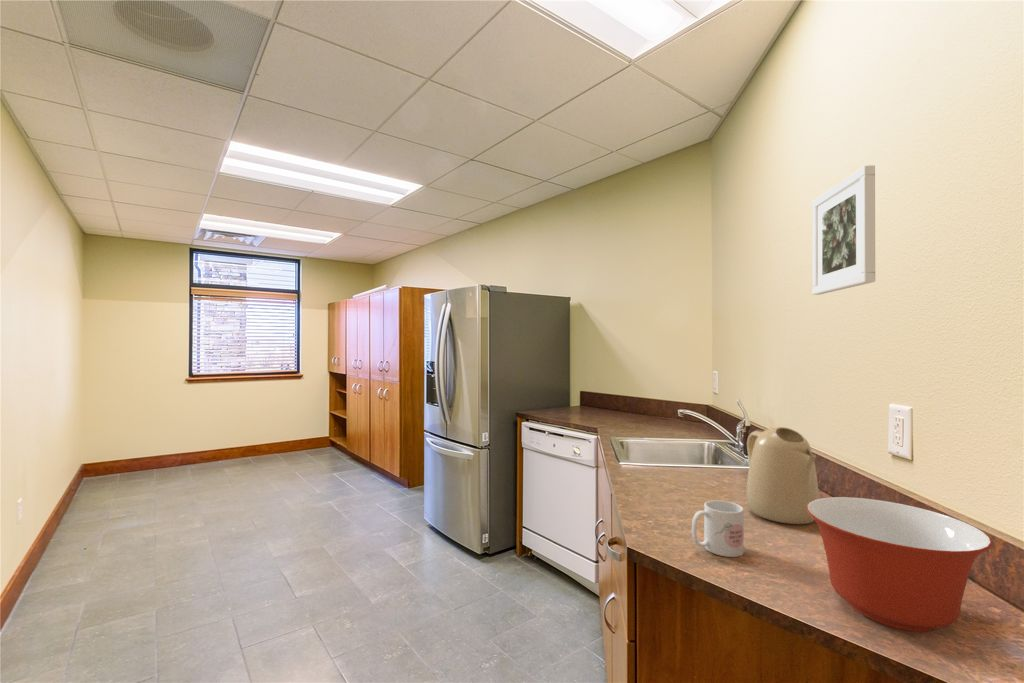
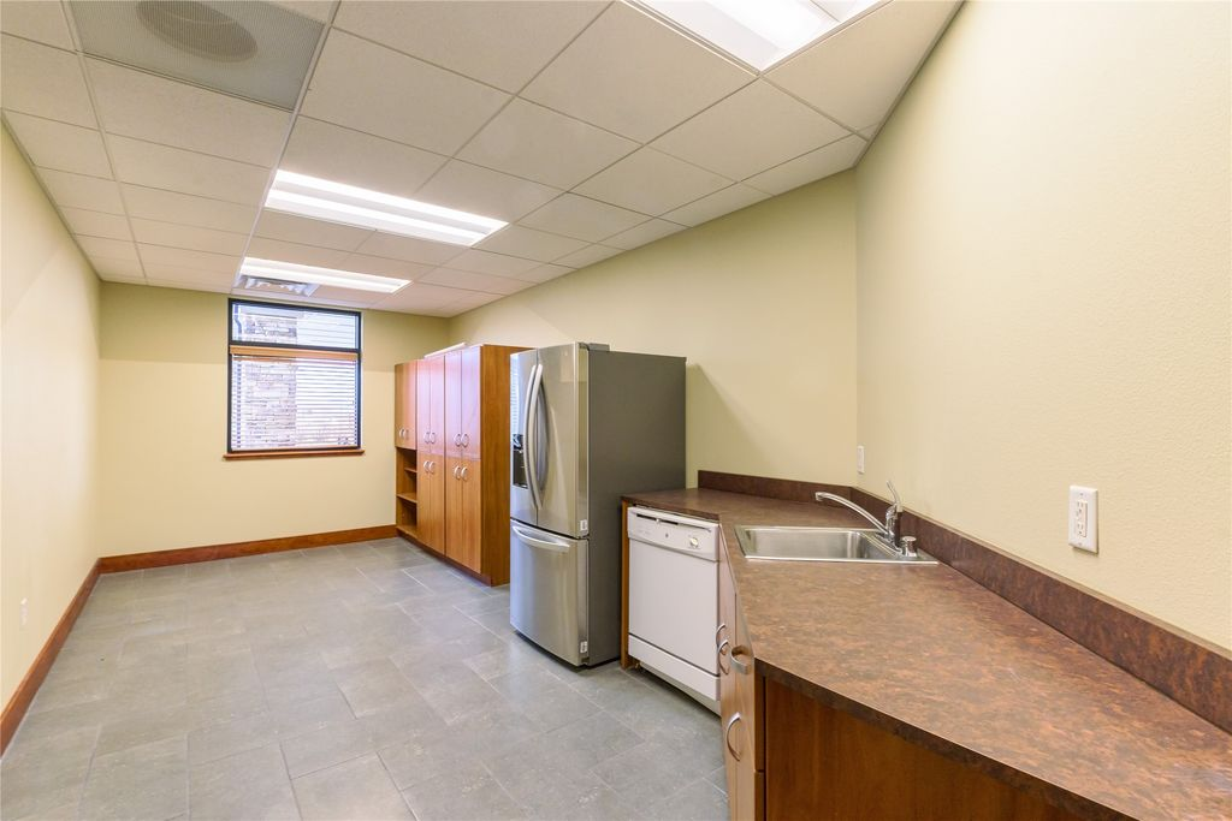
- mug (716, 527)
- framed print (840, 237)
- mixing bowl (890, 565)
- kettle (778, 469)
